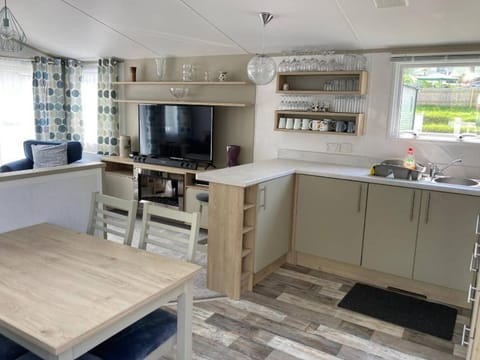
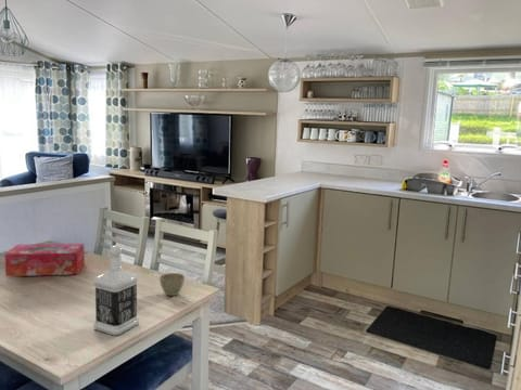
+ bottle (116, 286)
+ tissue box (47, 259)
+ flower pot (171, 285)
